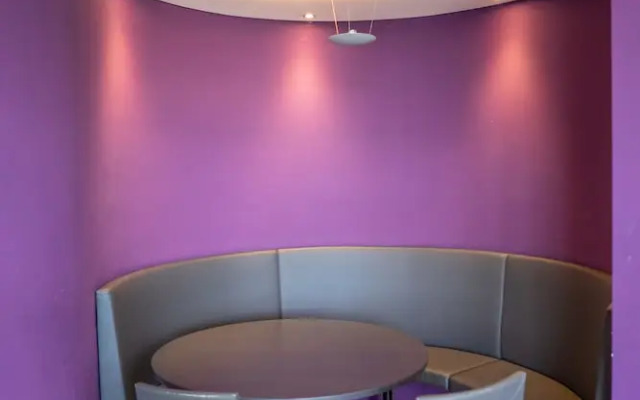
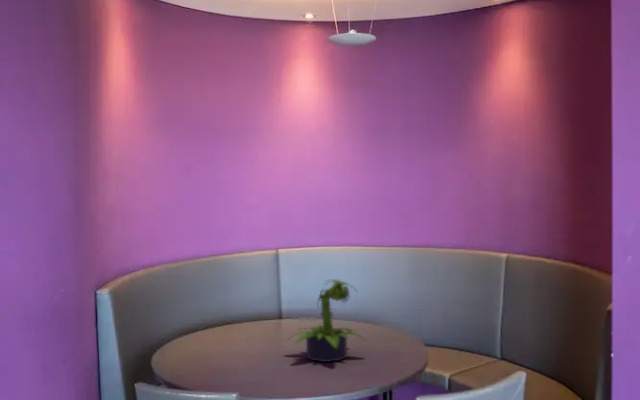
+ potted plant (326, 318)
